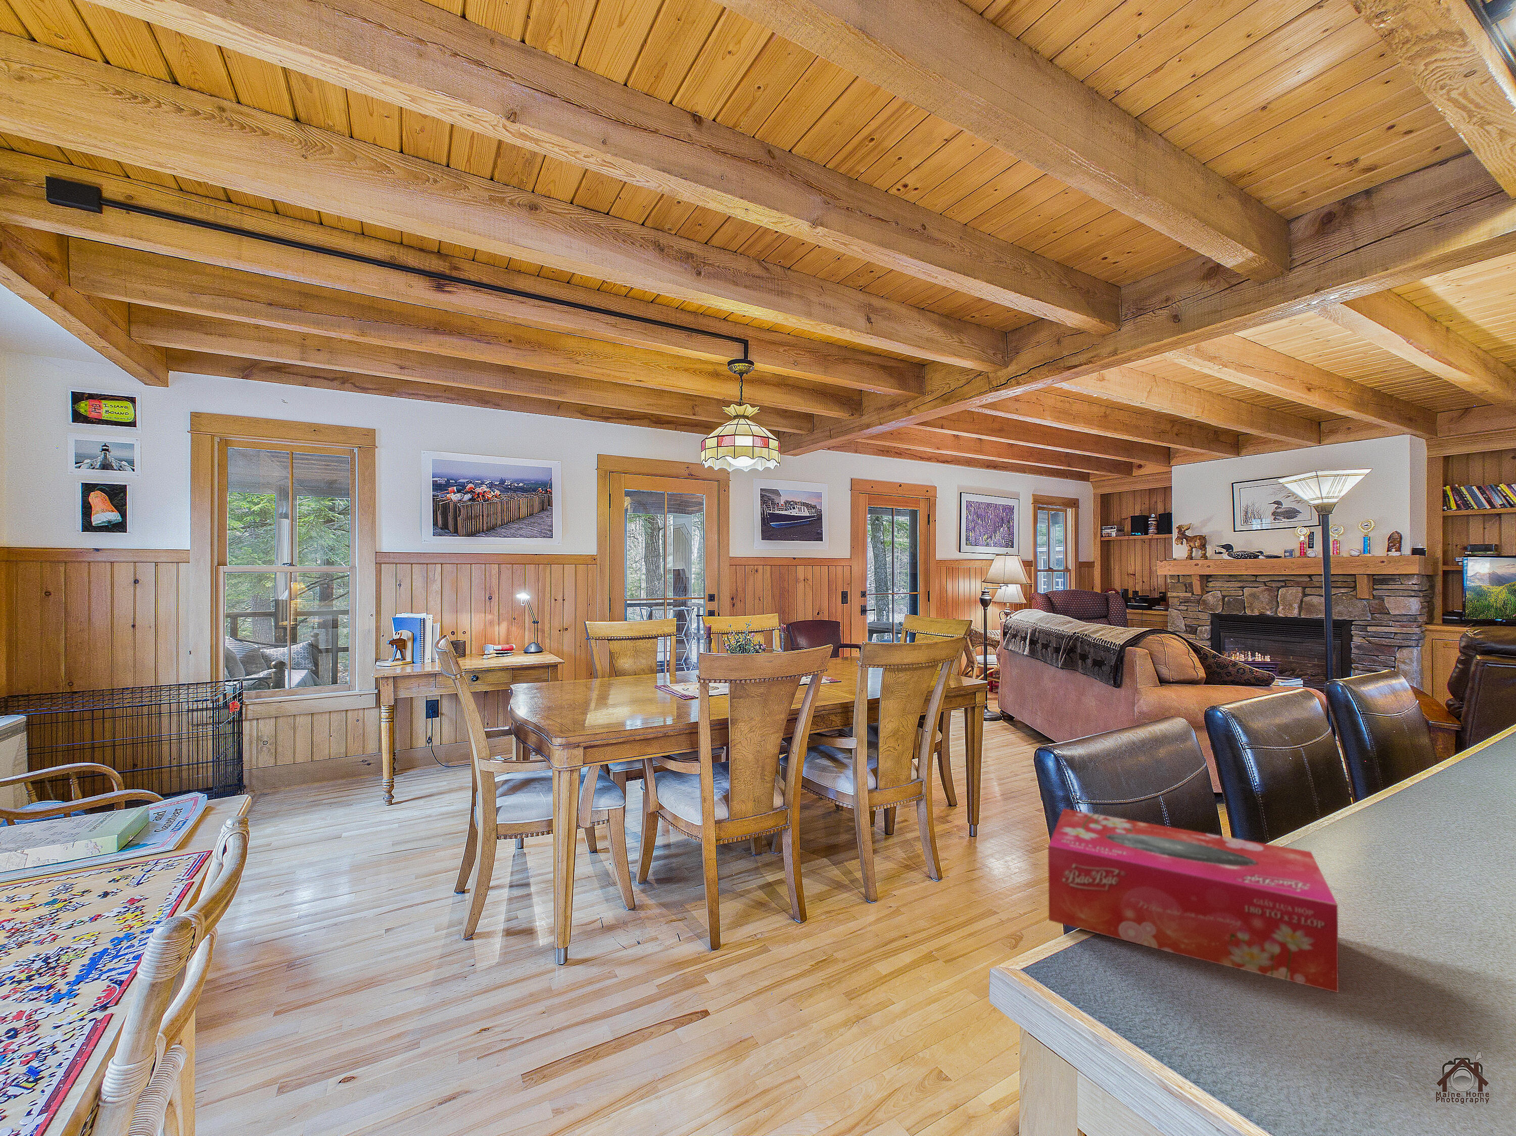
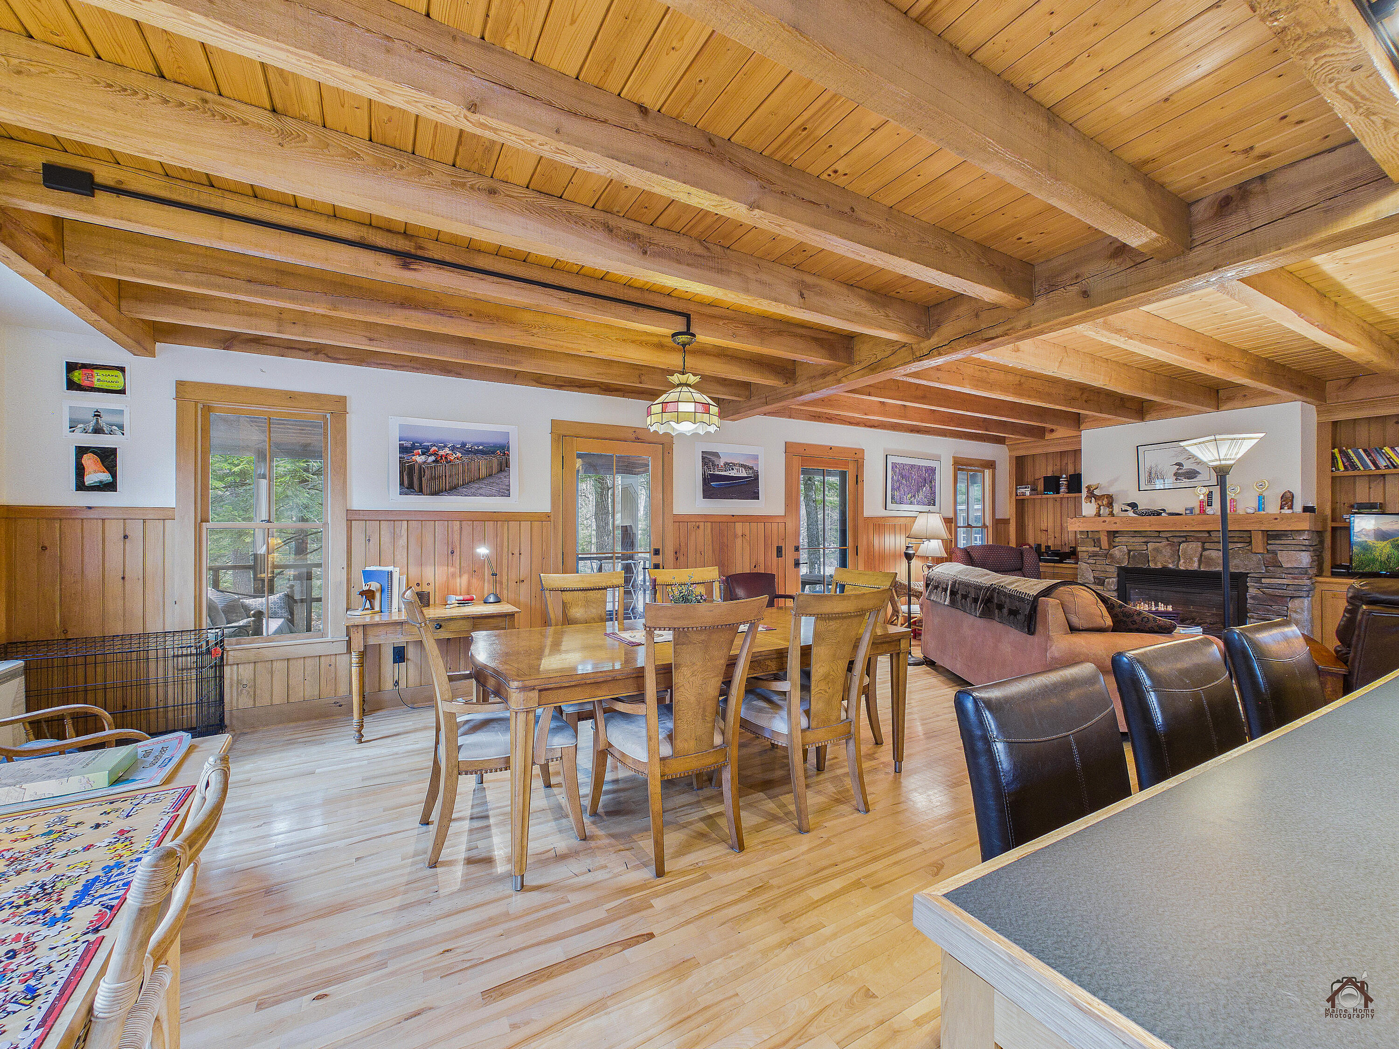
- tissue box (1177, 887)
